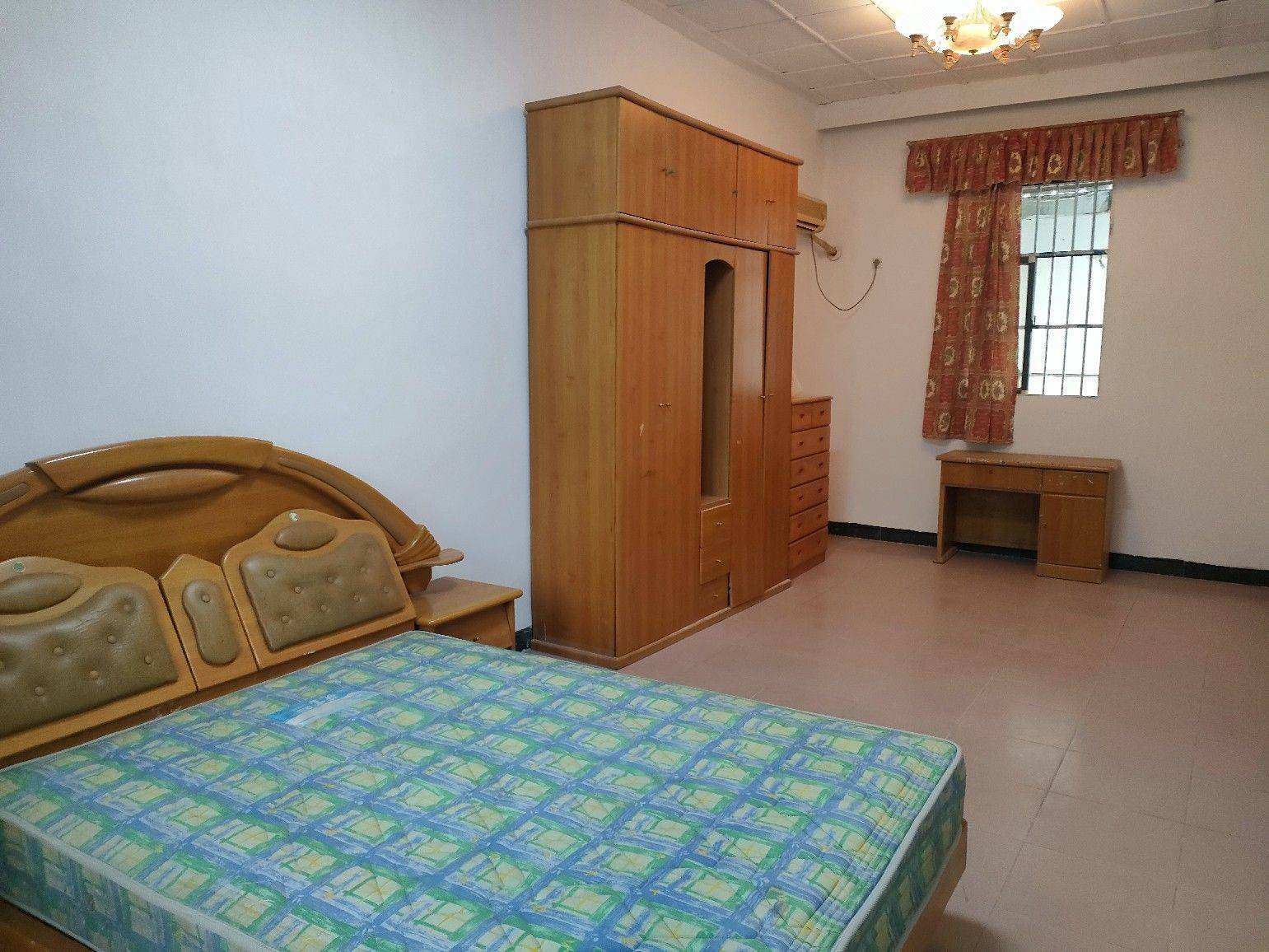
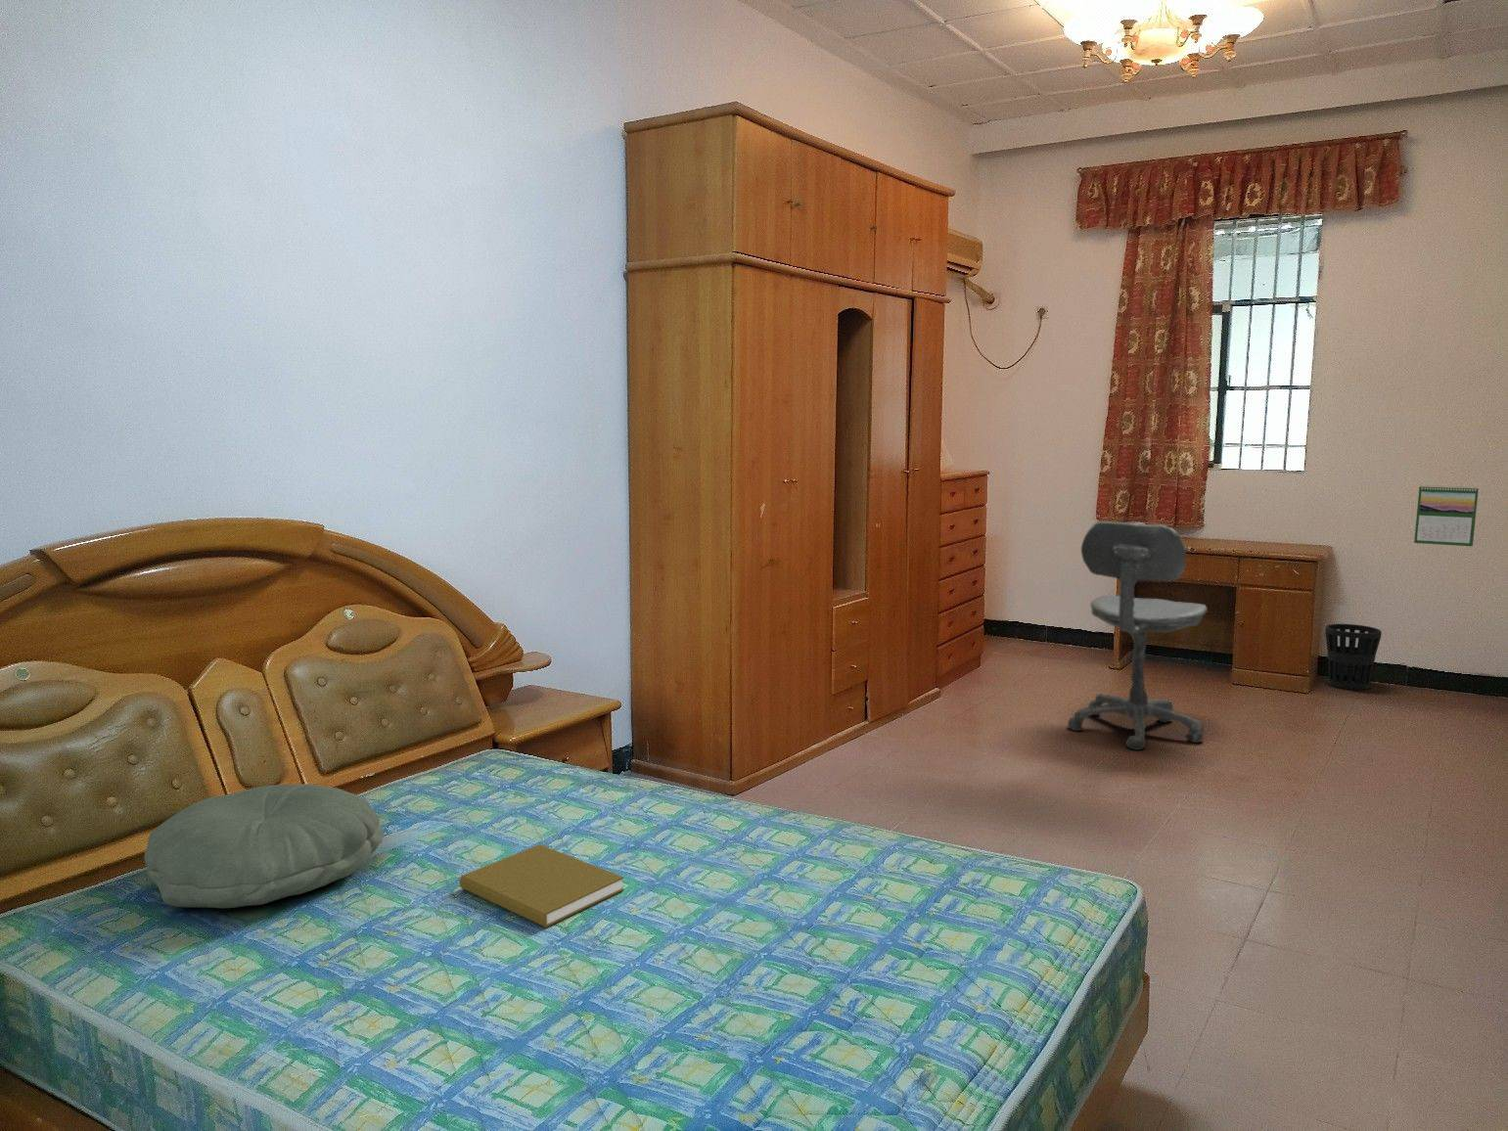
+ calendar (1445, 514)
+ pillow (263, 840)
+ book (541, 883)
+ wastebasket (1350, 657)
+ office chair (1142, 626)
